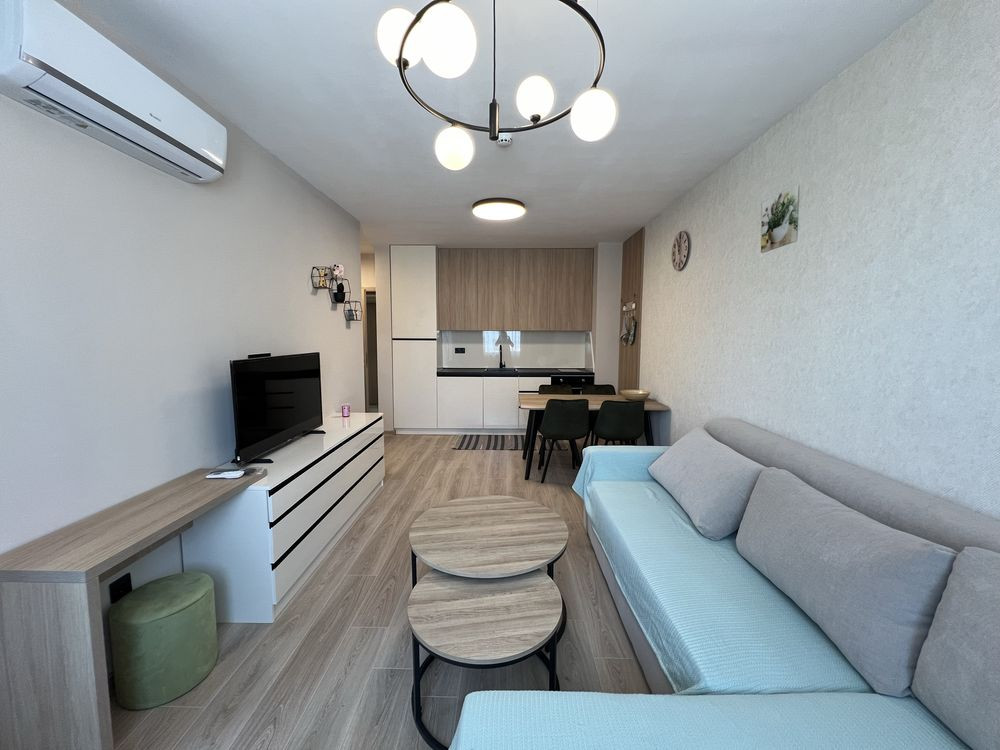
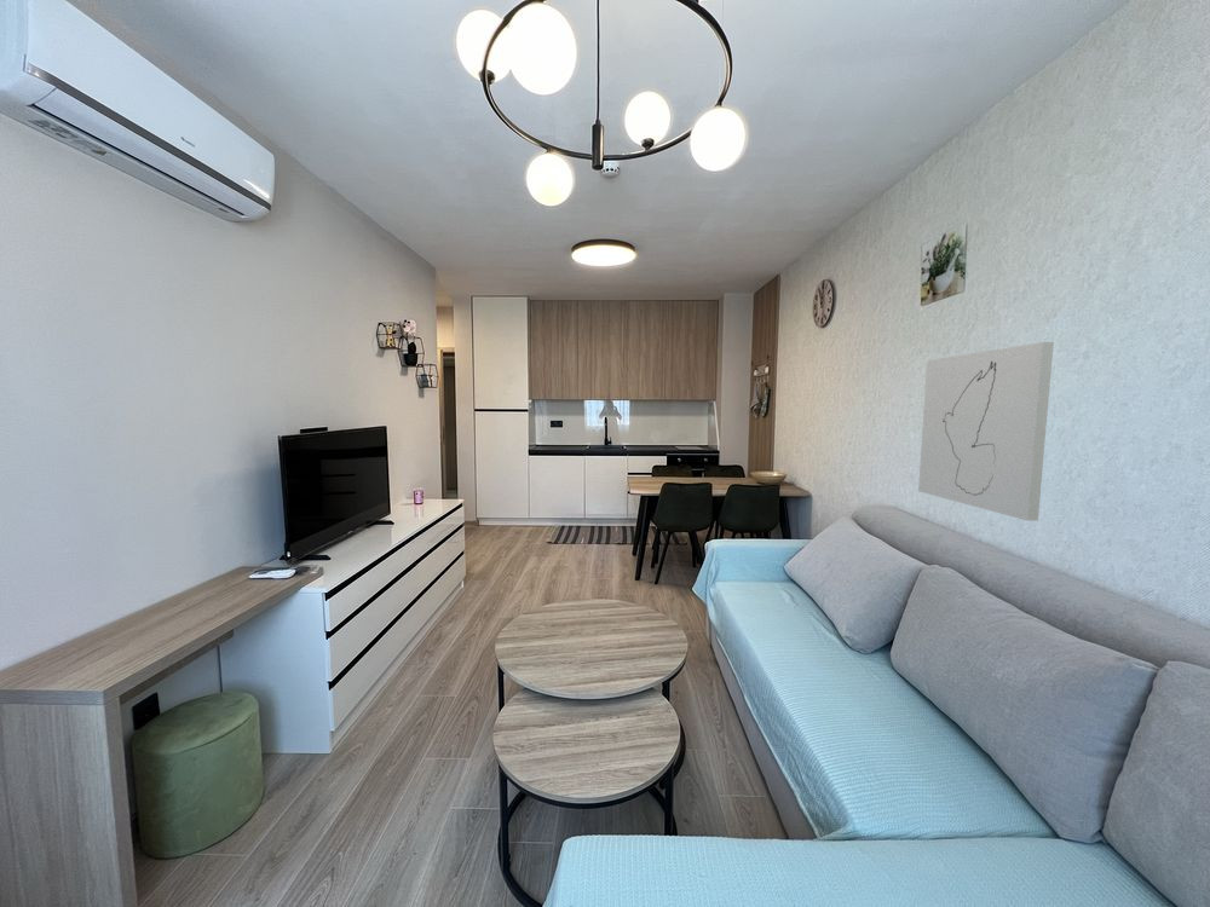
+ wall art (974, 429)
